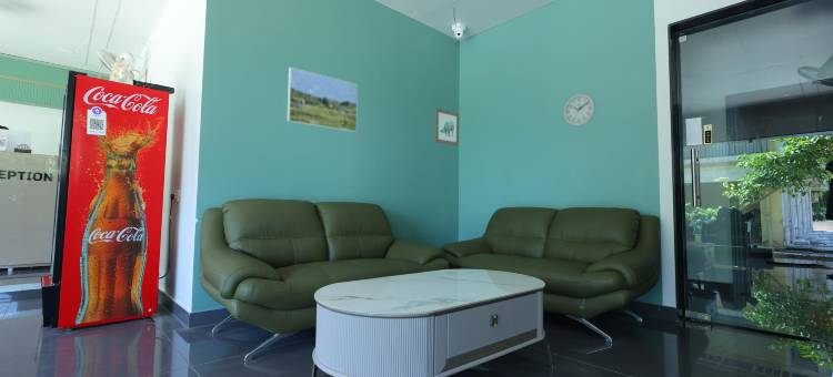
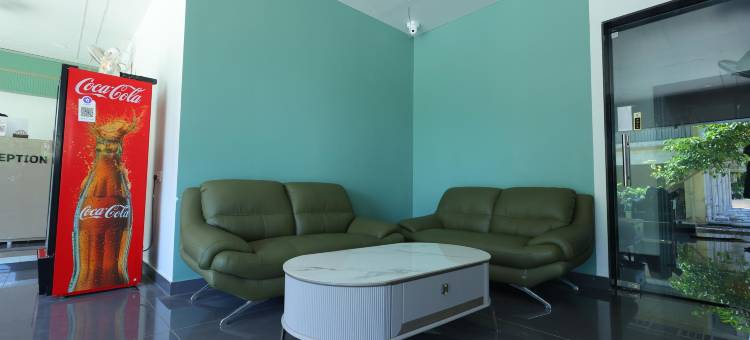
- wall art (446, 128)
- wall clock (579, 110)
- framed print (324, 101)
